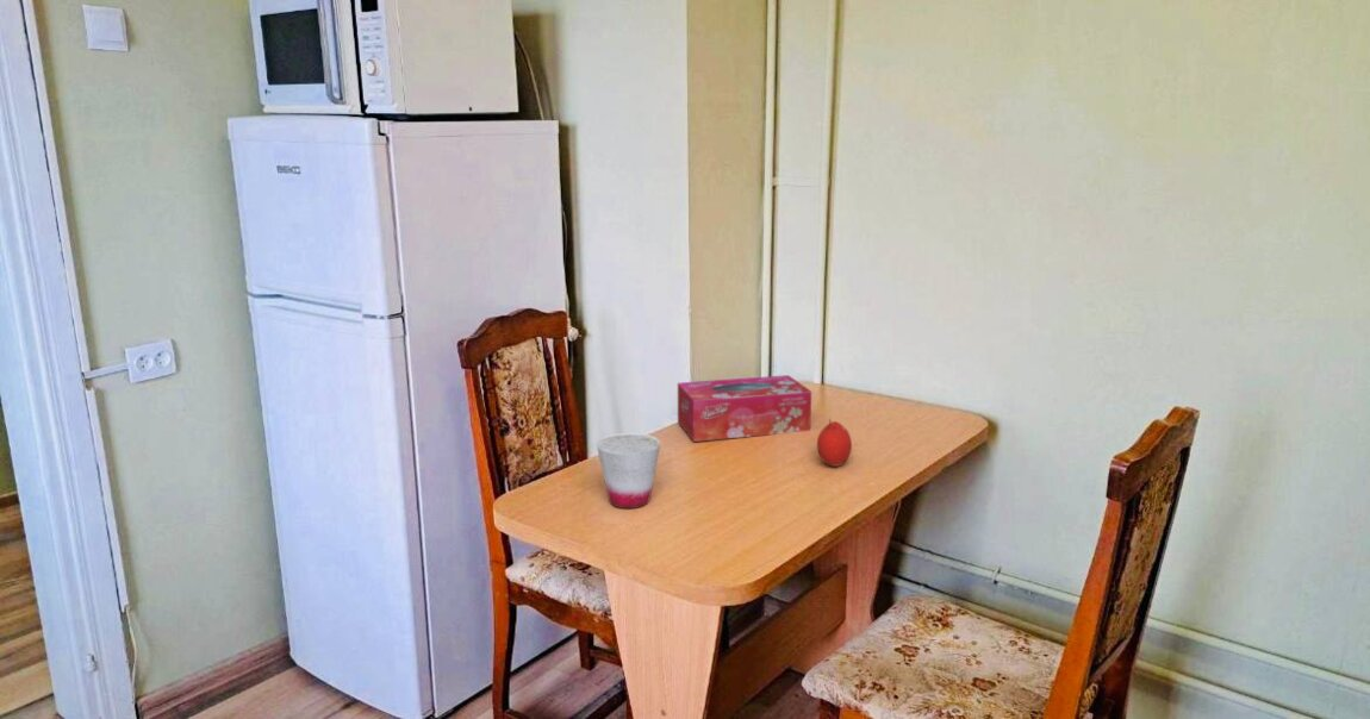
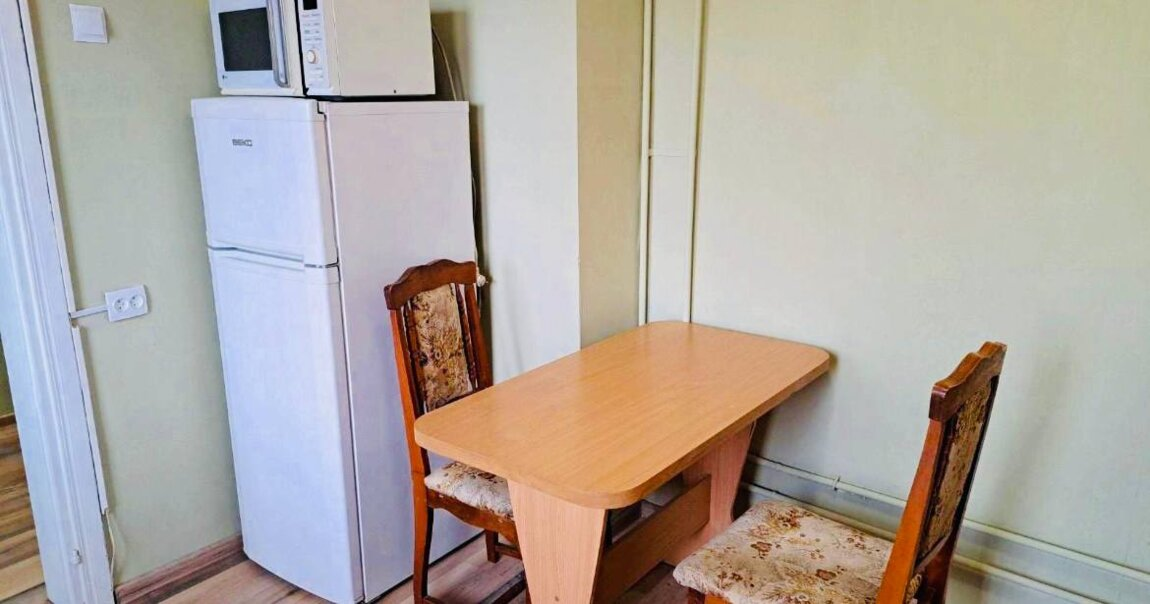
- fruit (834, 442)
- cup (629, 471)
- tissue box (742, 406)
